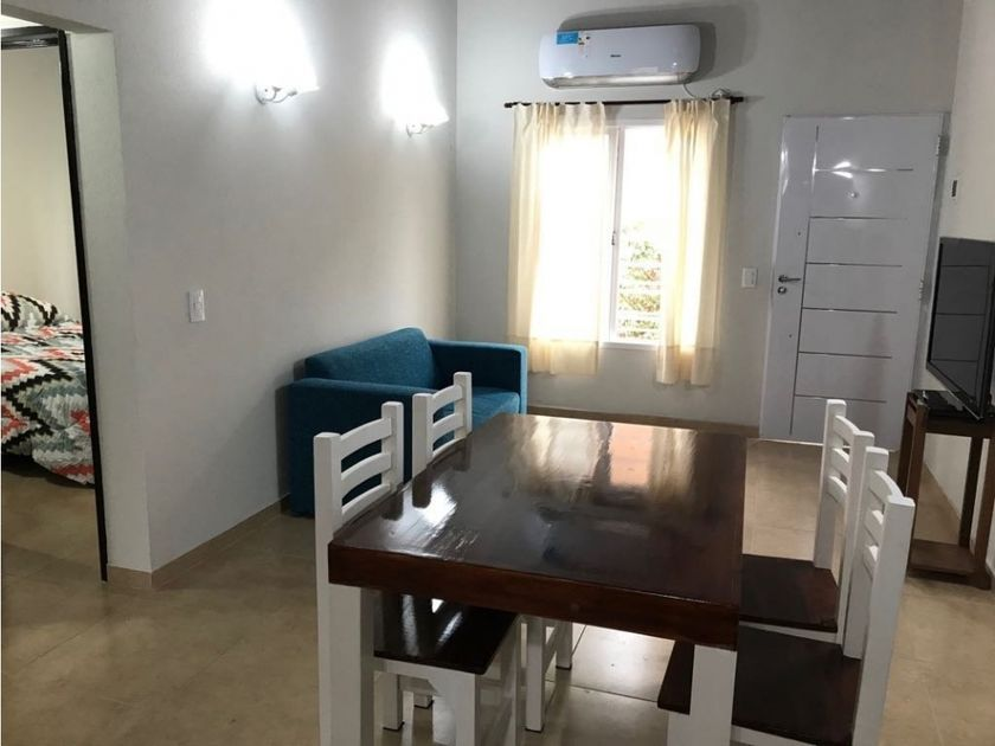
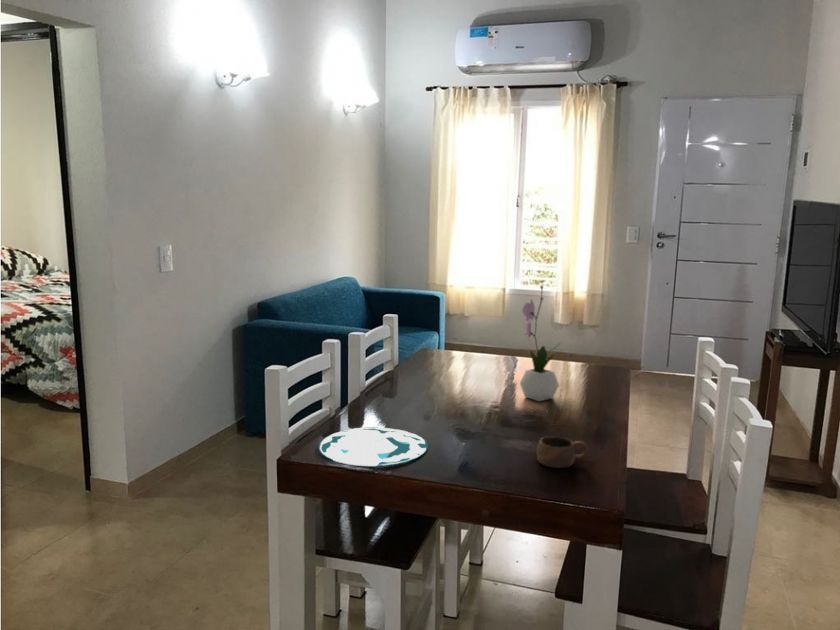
+ cup (562, 452)
+ flower arrangement (542, 346)
+ plate (373, 440)
